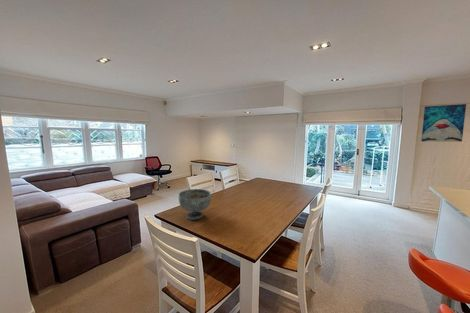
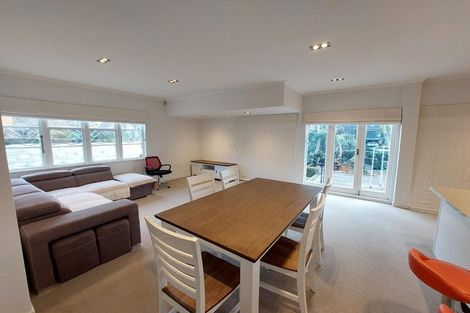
- wall art (442, 123)
- decorative bowl (195, 204)
